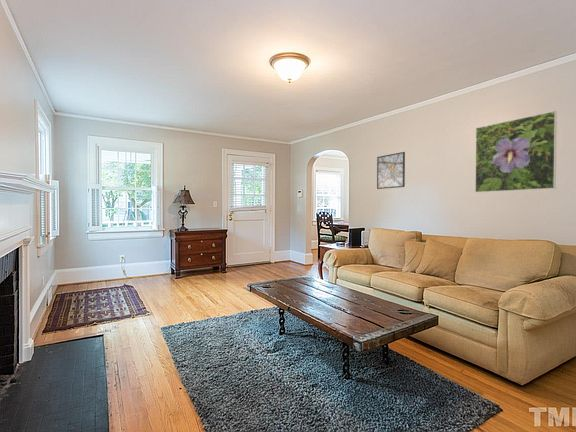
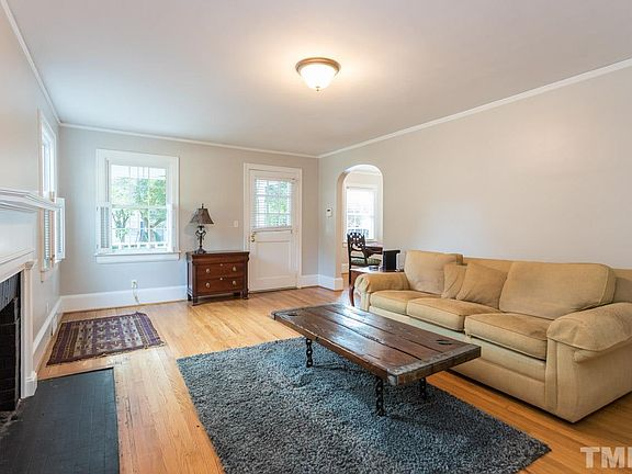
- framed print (390, 171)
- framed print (512, 155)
